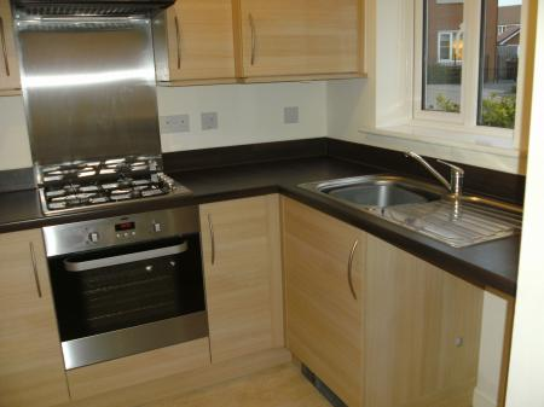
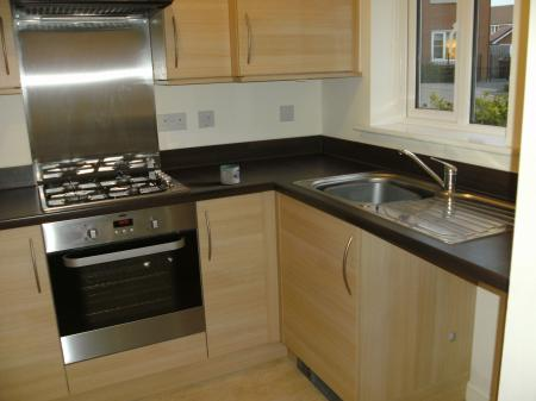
+ mug (229, 174)
